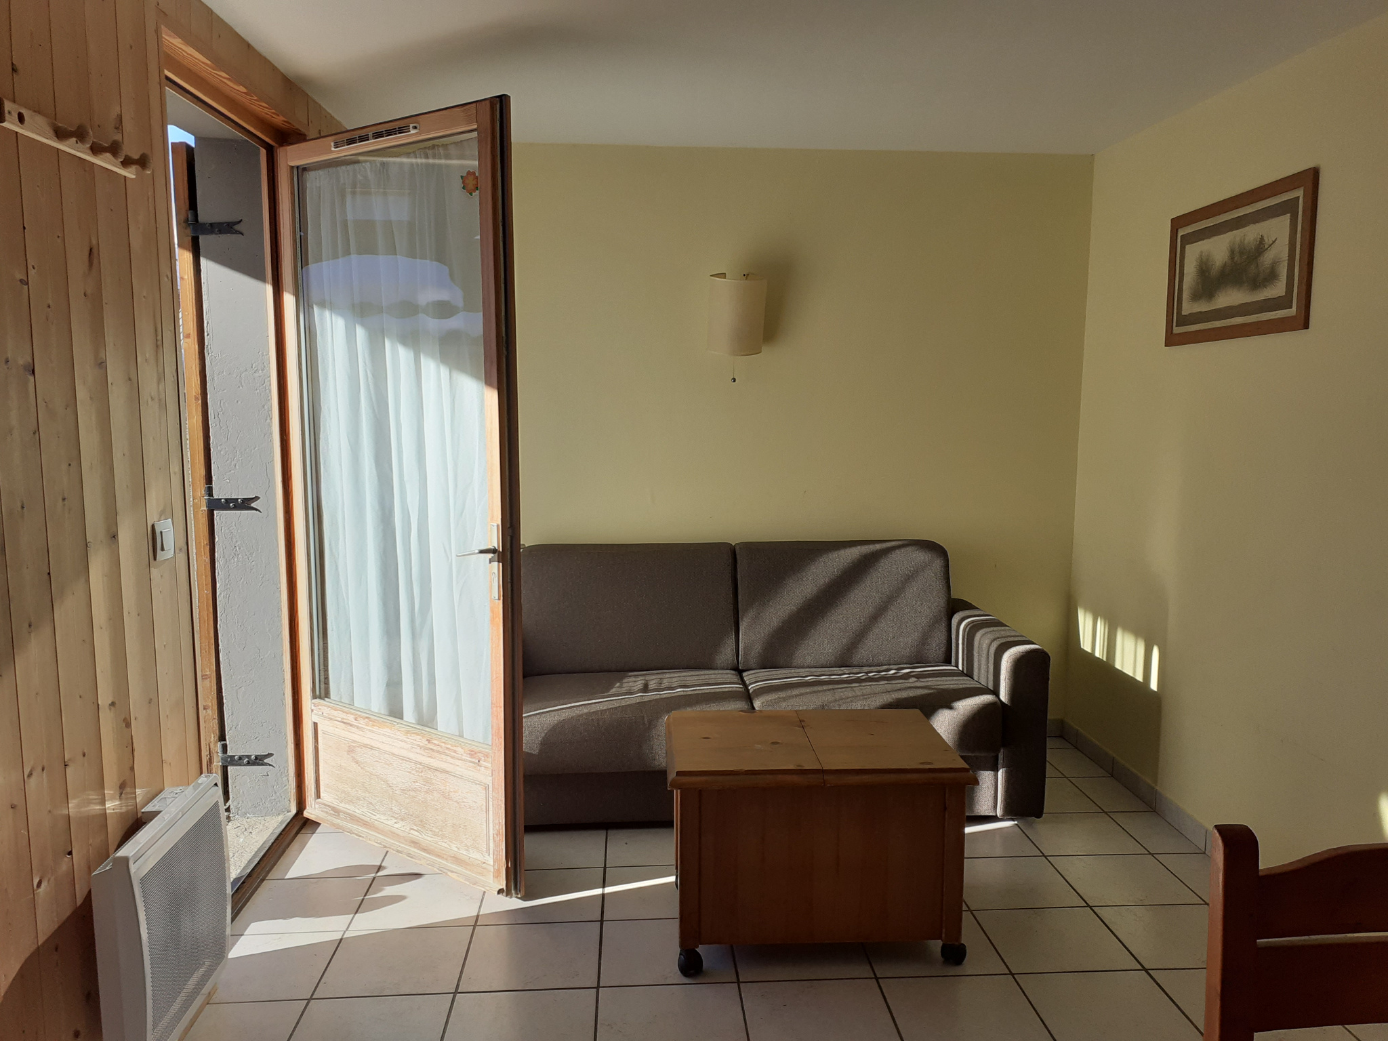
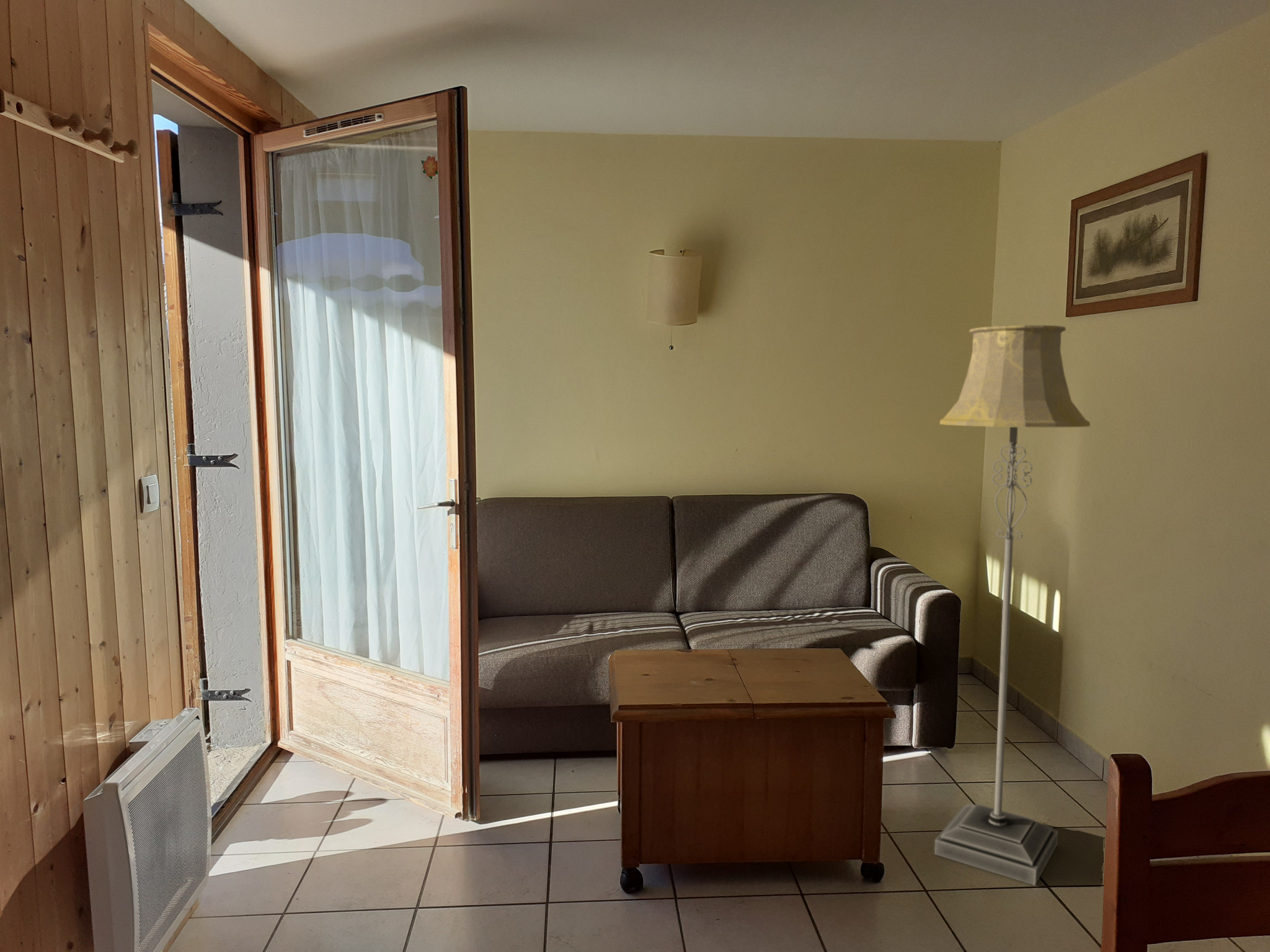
+ floor lamp (1006, 596)
